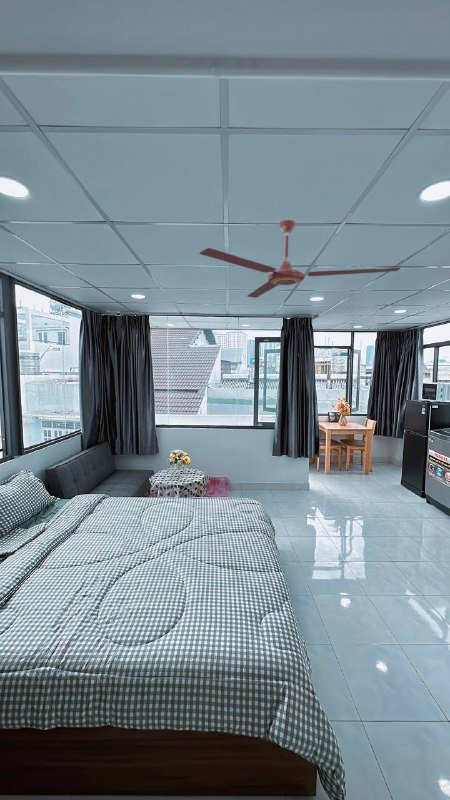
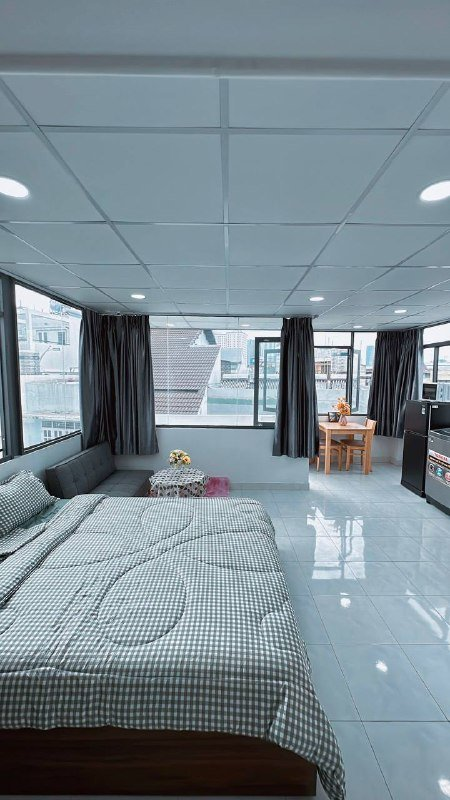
- ceiling fan (287, 253)
